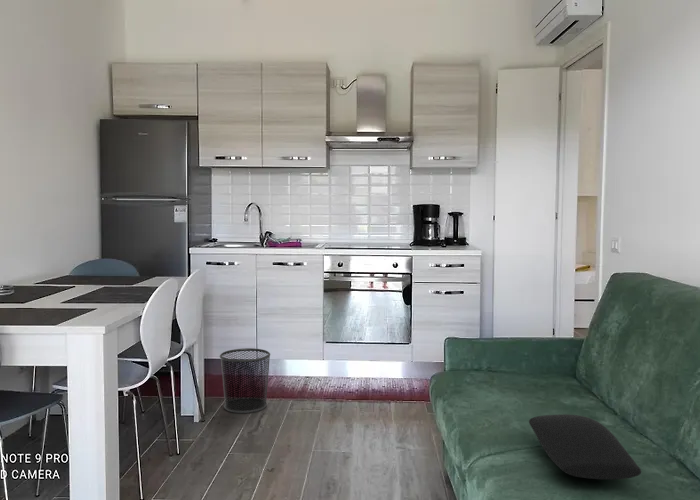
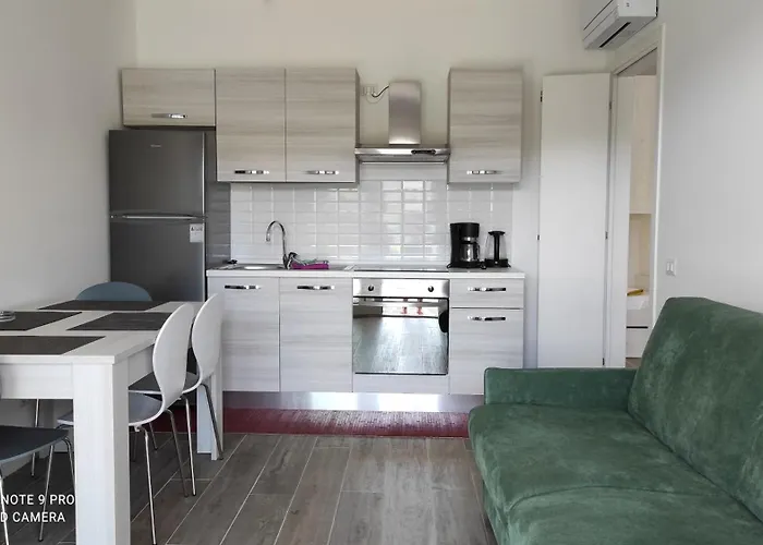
- waste bin (245, 379)
- cushion (579, 443)
